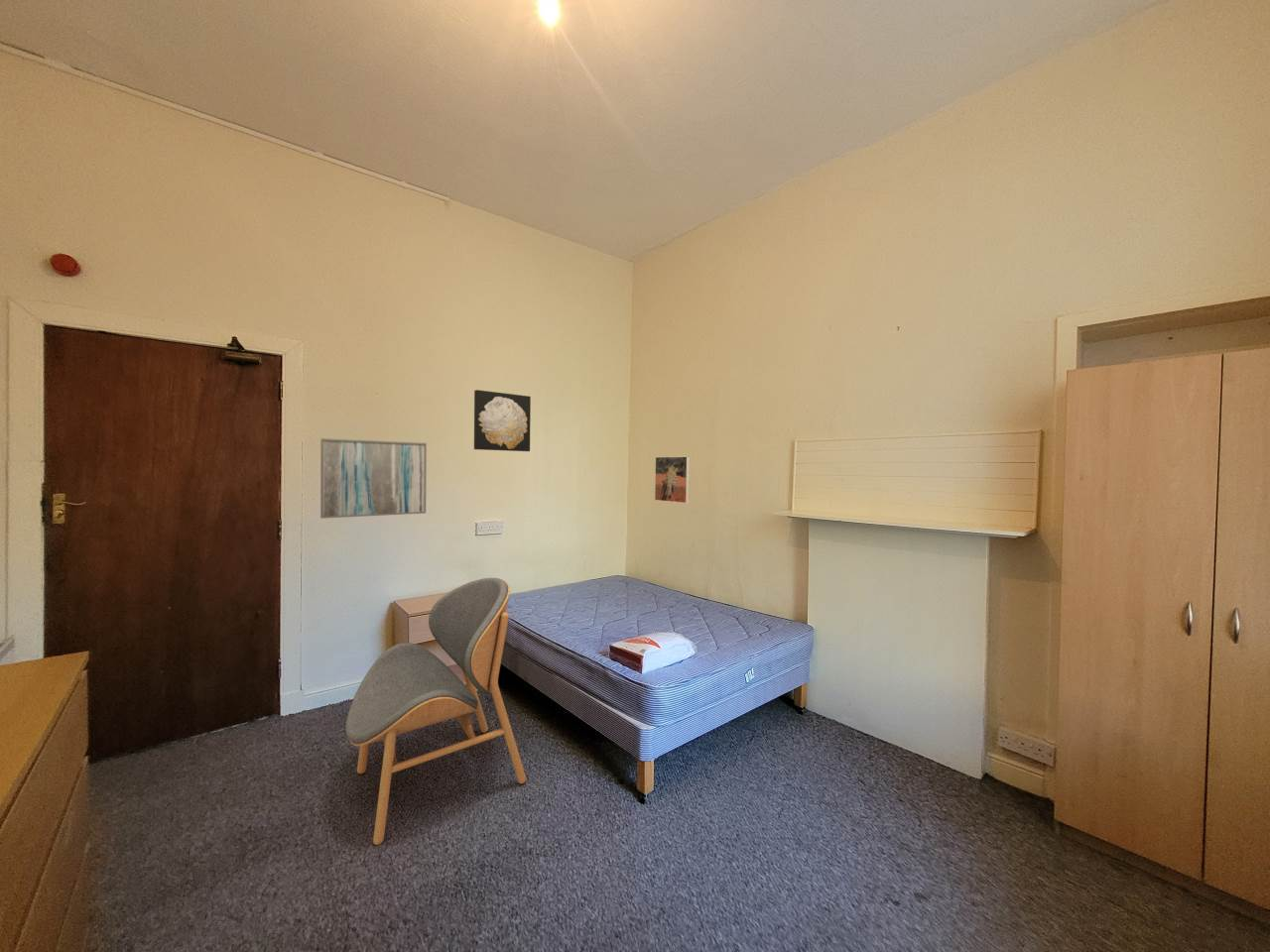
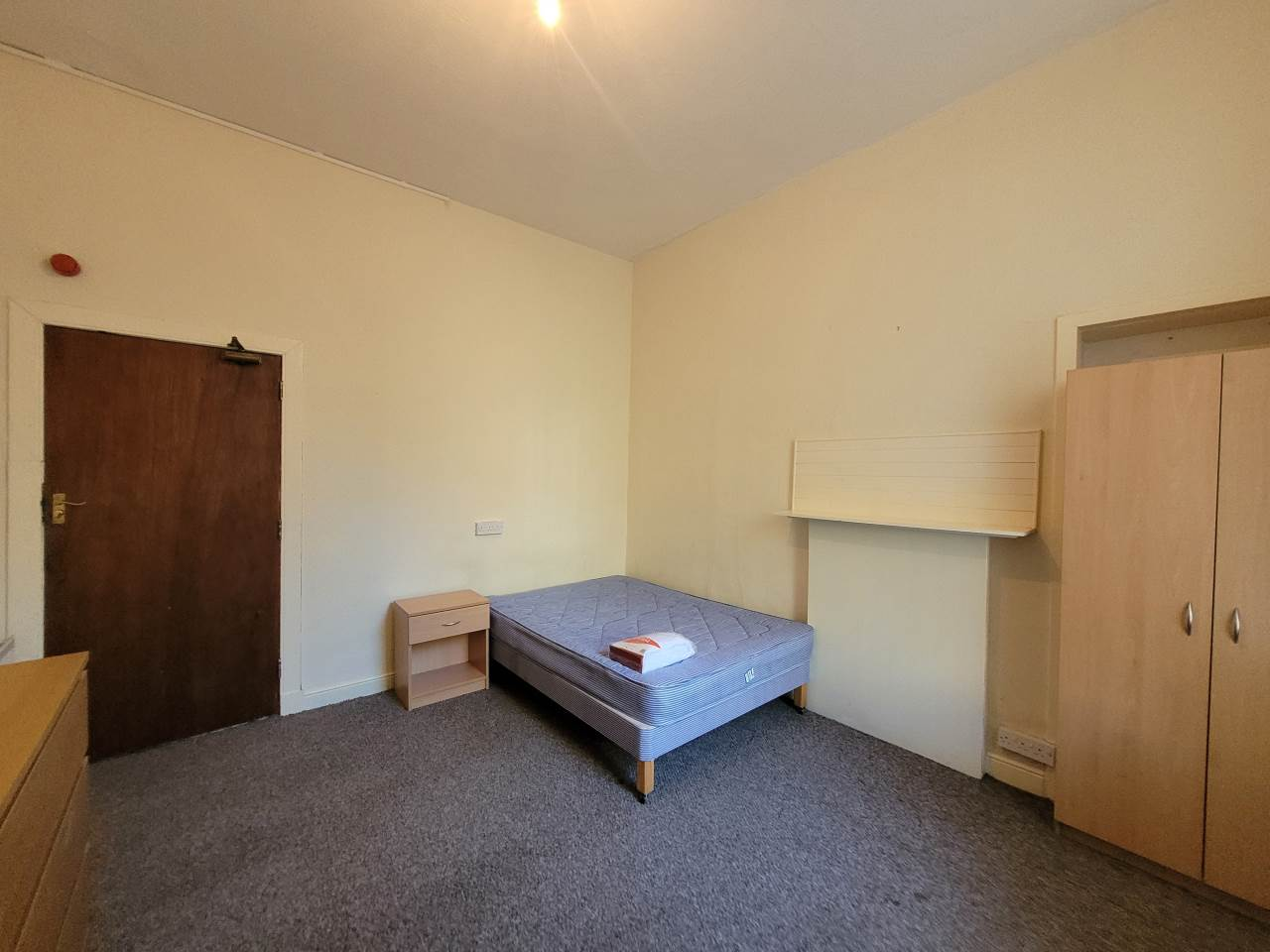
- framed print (671, 479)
- wall art (503, 421)
- chair (434, 684)
- wall art (376, 478)
